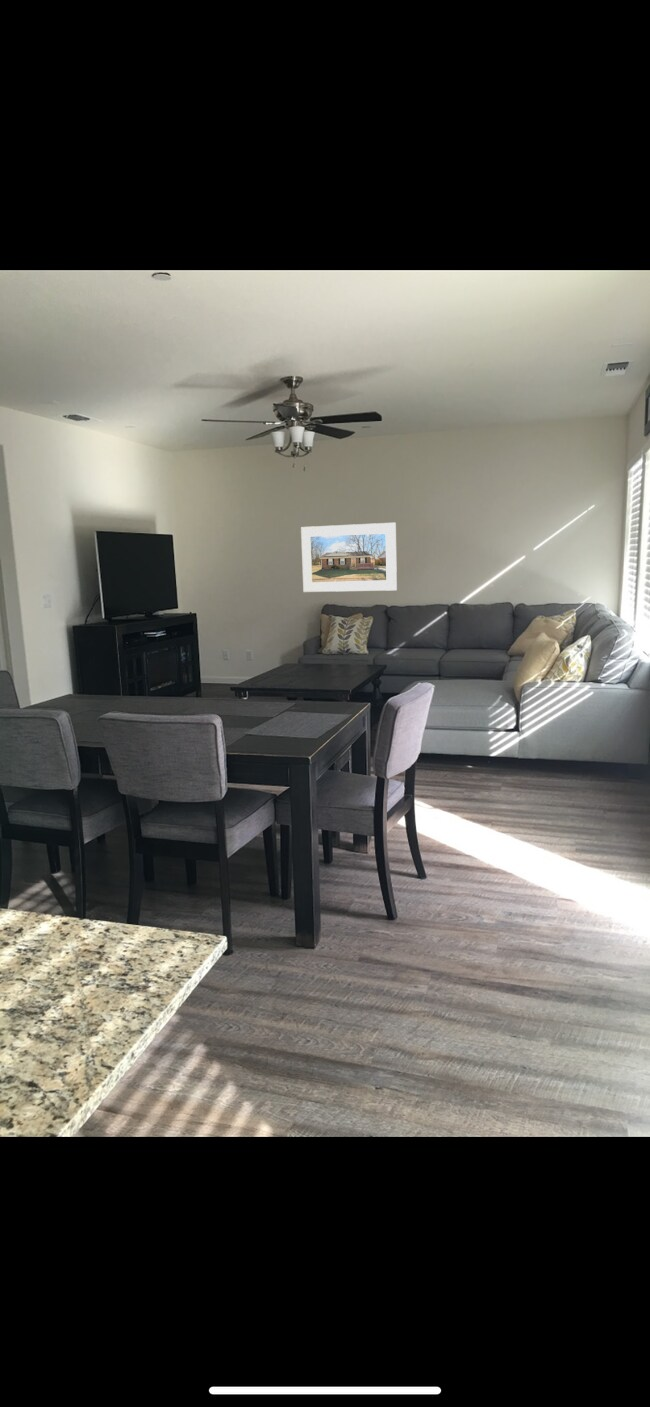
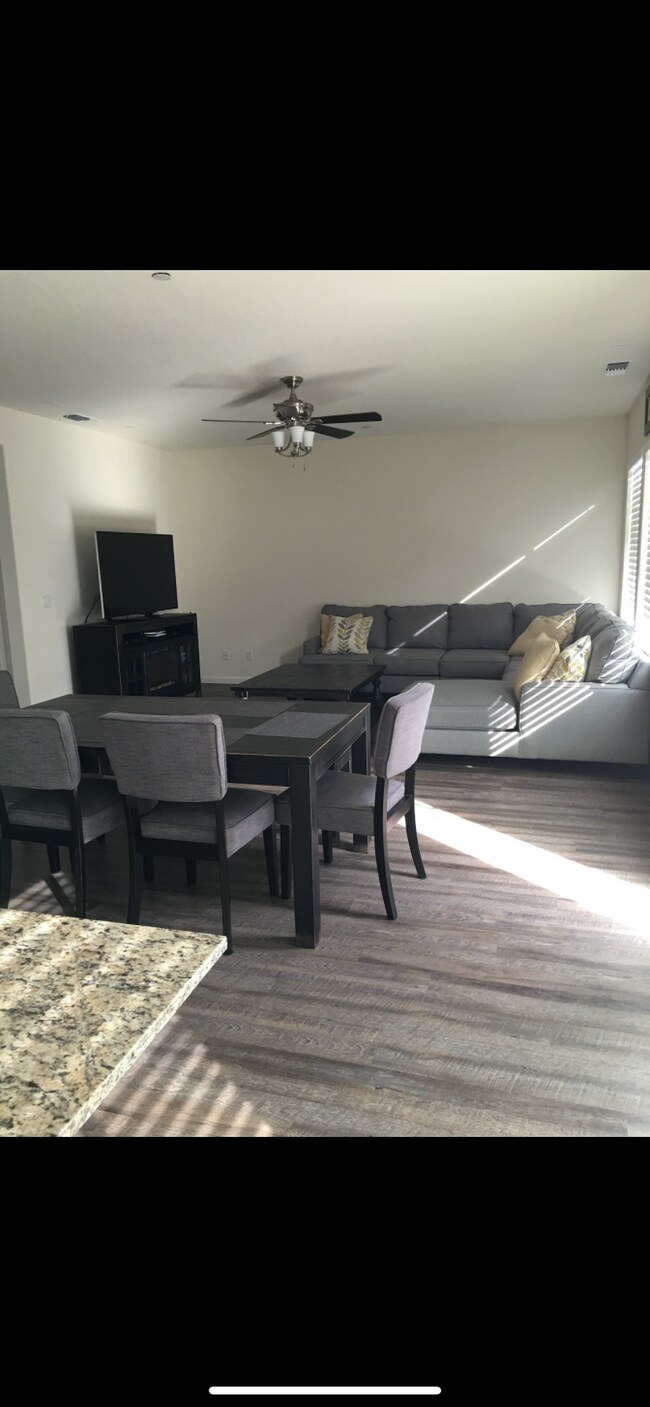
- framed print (348, 558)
